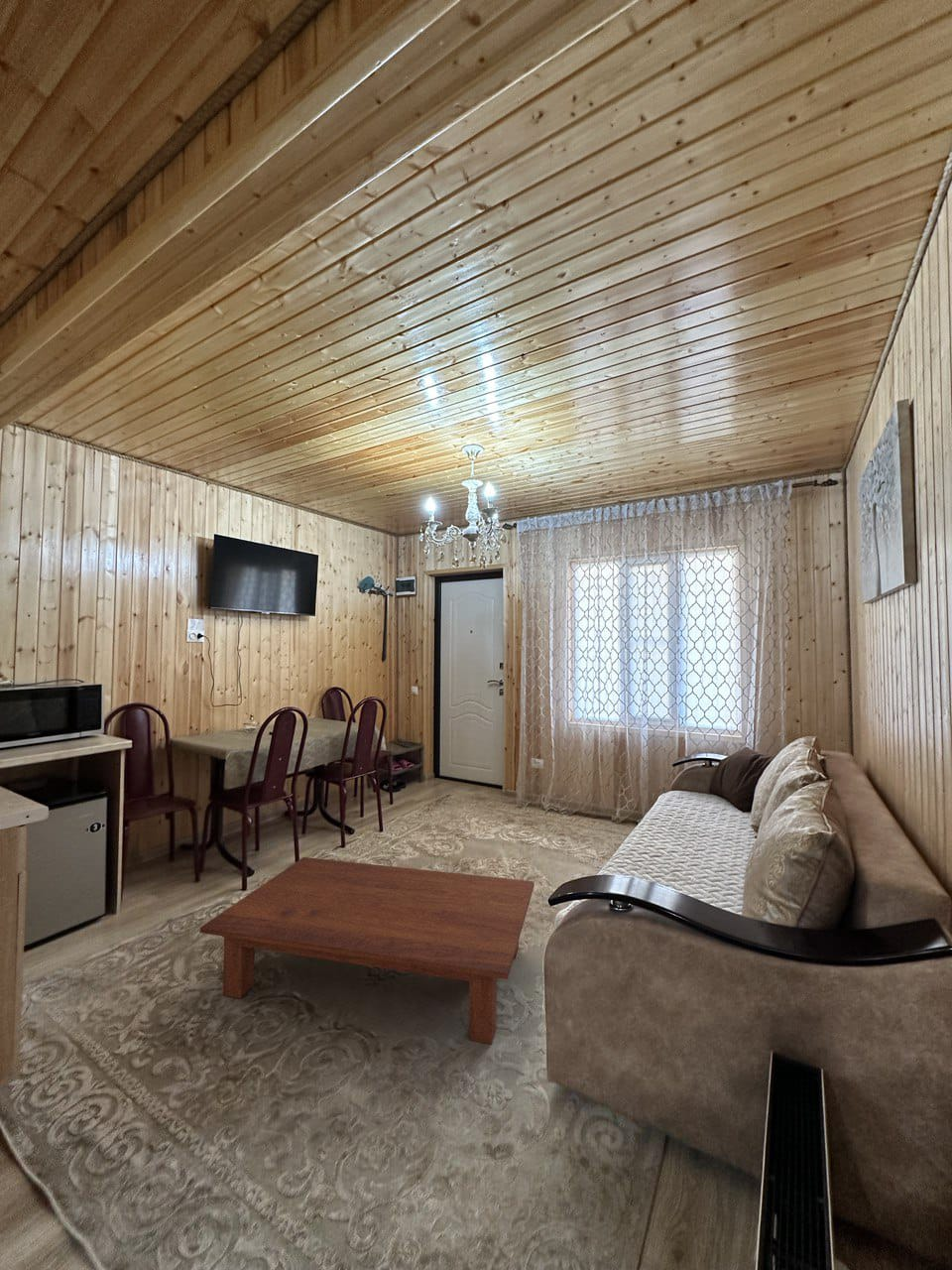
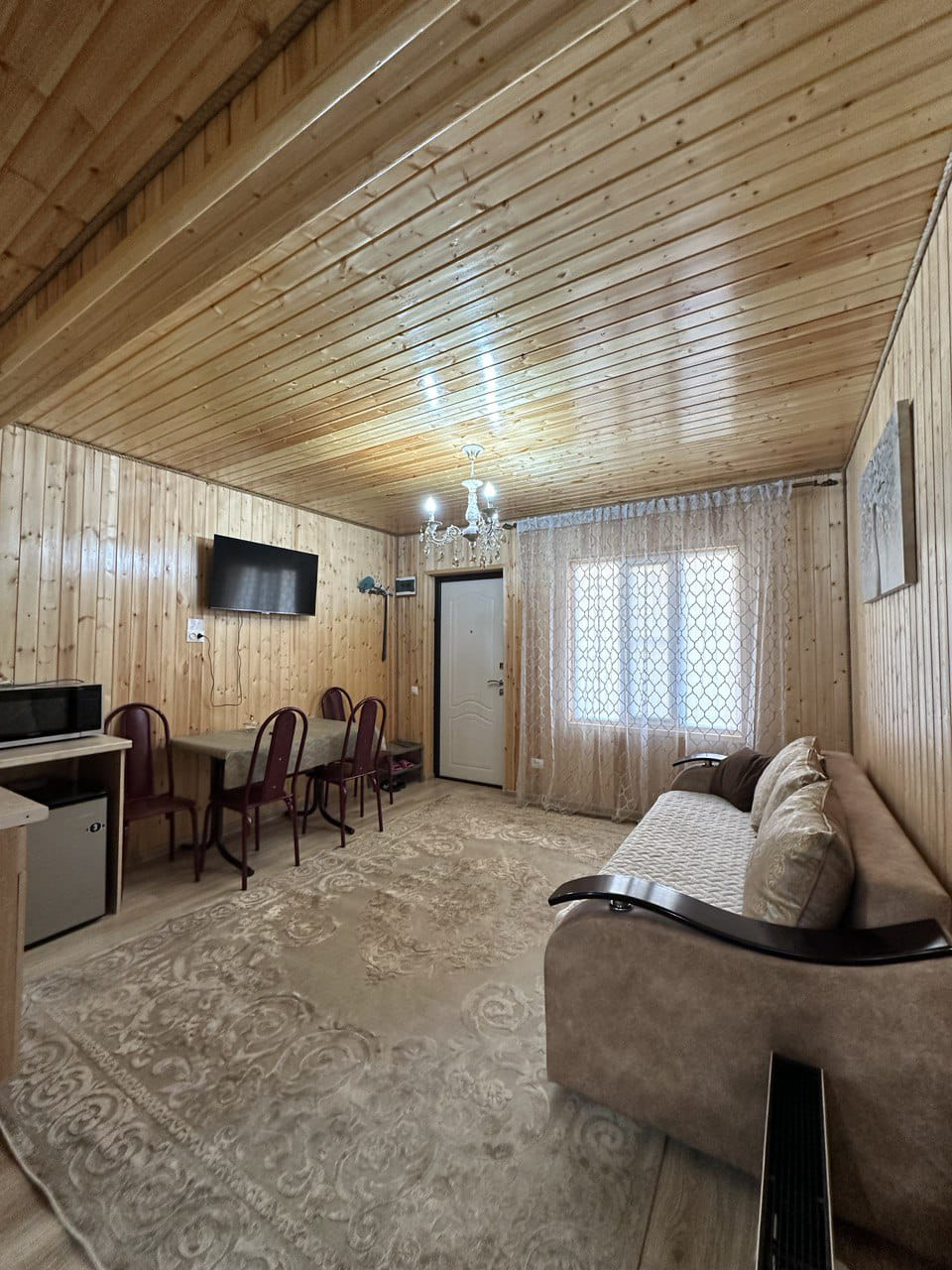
- coffee table (382, 936)
